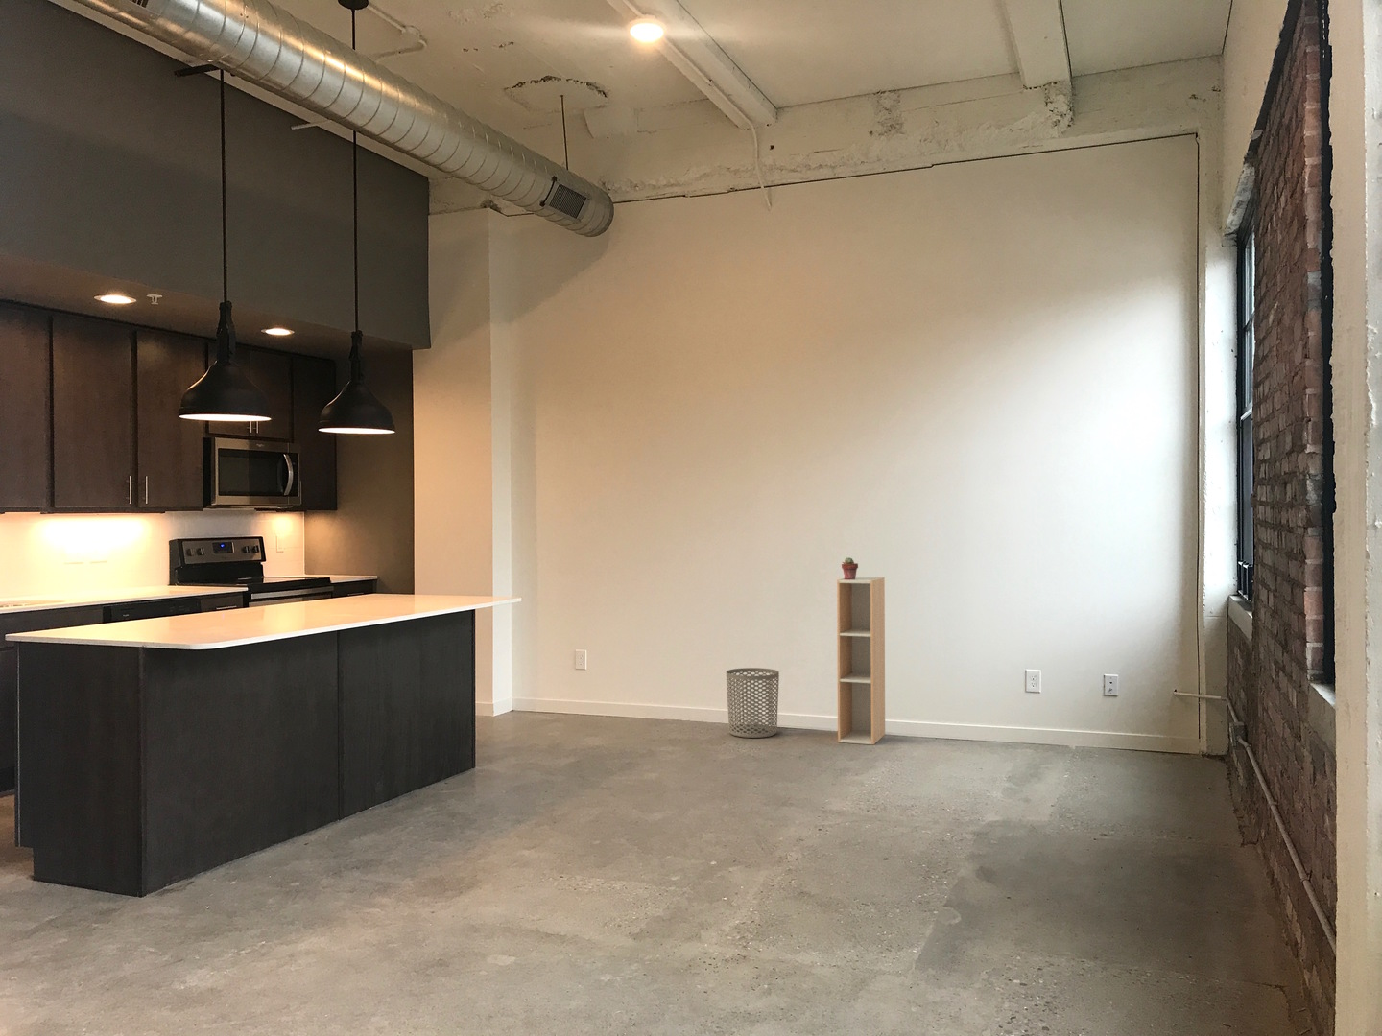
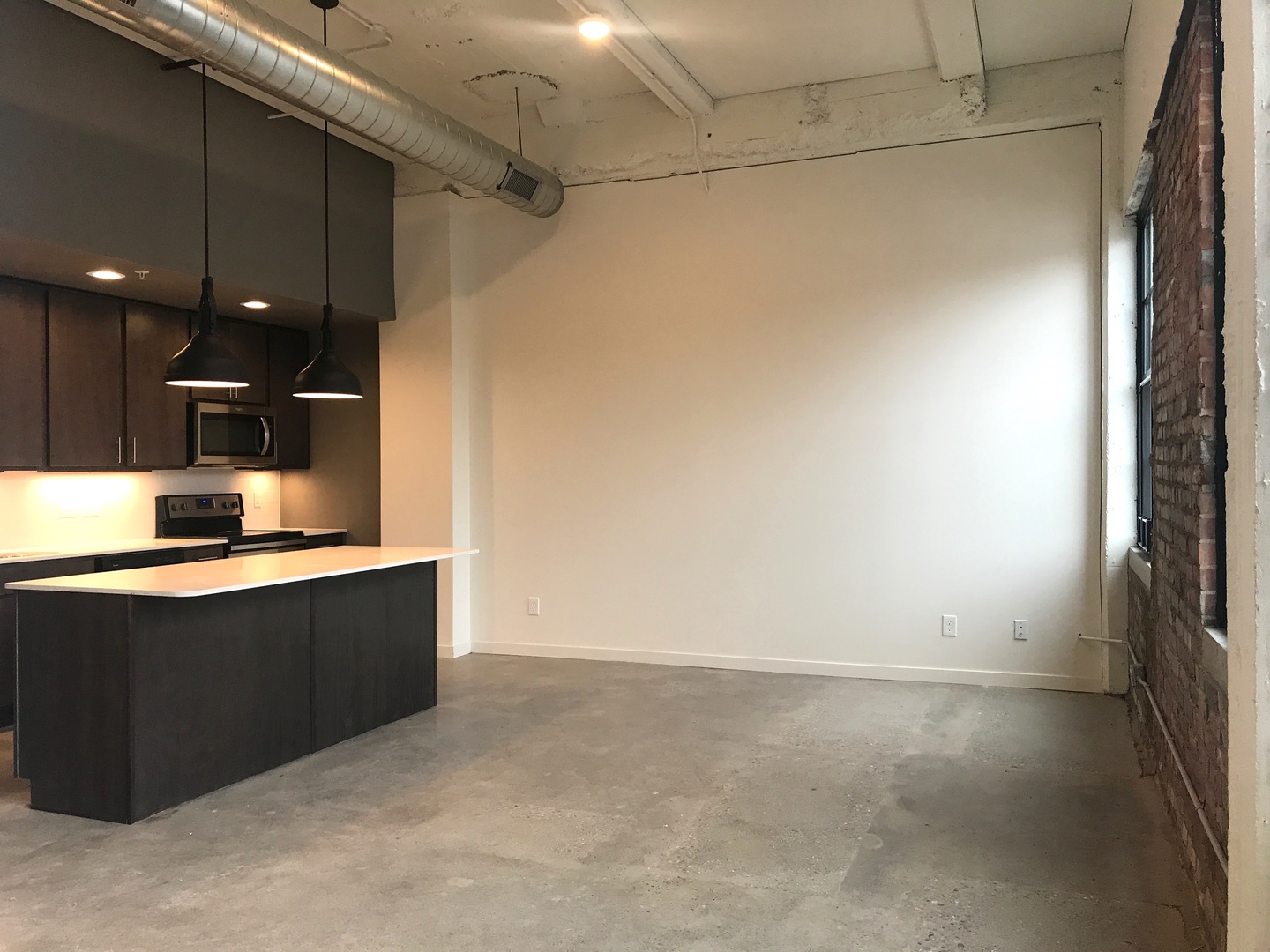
- potted succulent (850, 567)
- waste bin (752, 701)
- shelf unit (861, 658)
